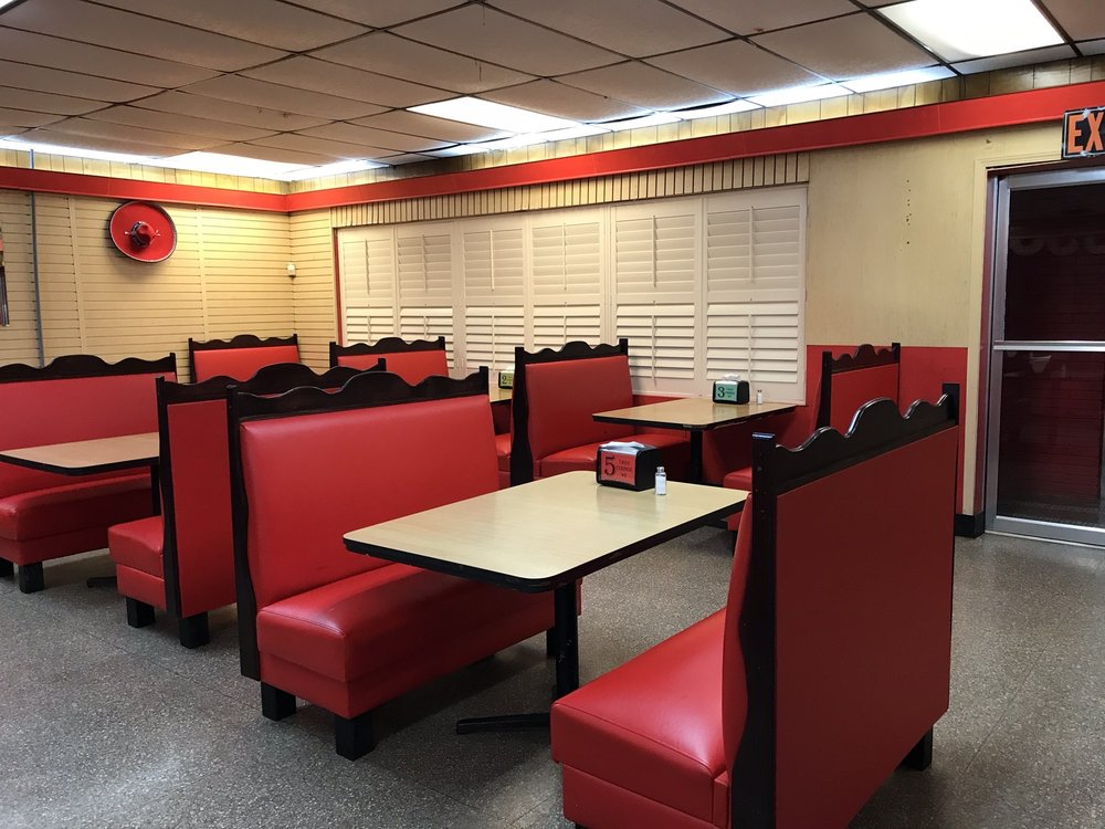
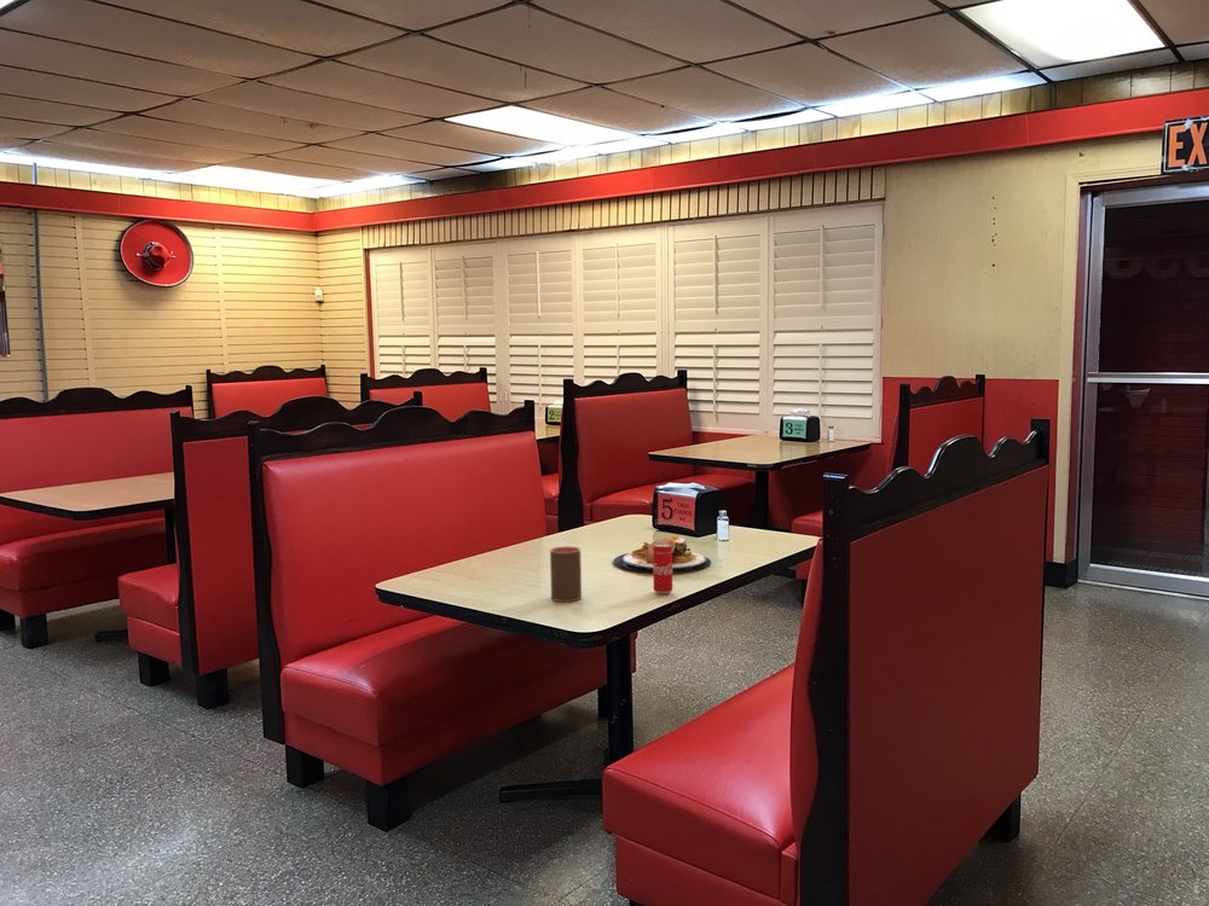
+ cup (566, 574)
+ beverage can (663, 568)
+ plate (659, 542)
